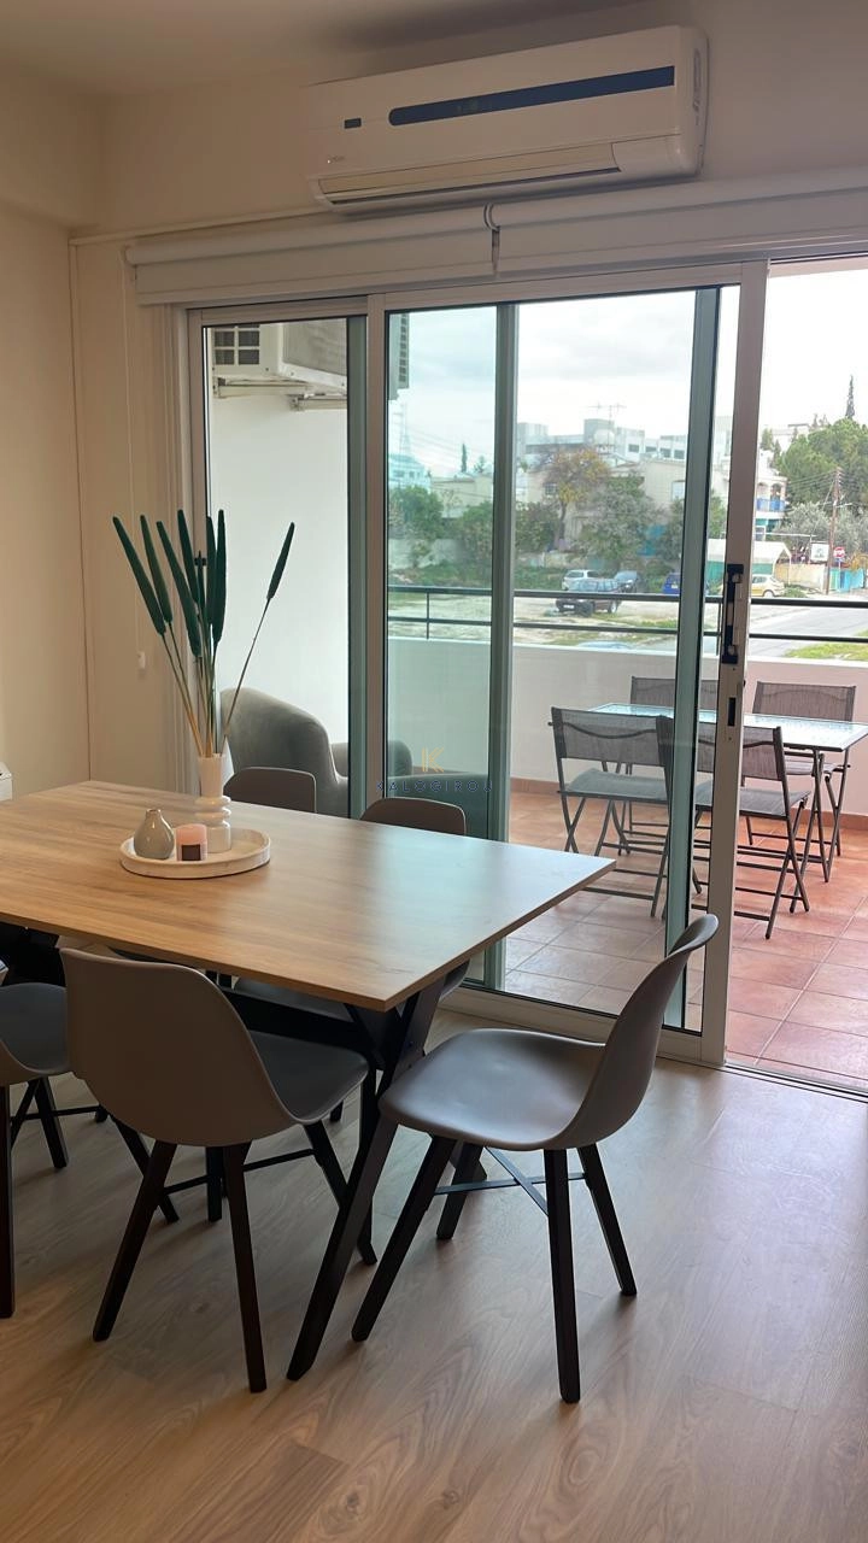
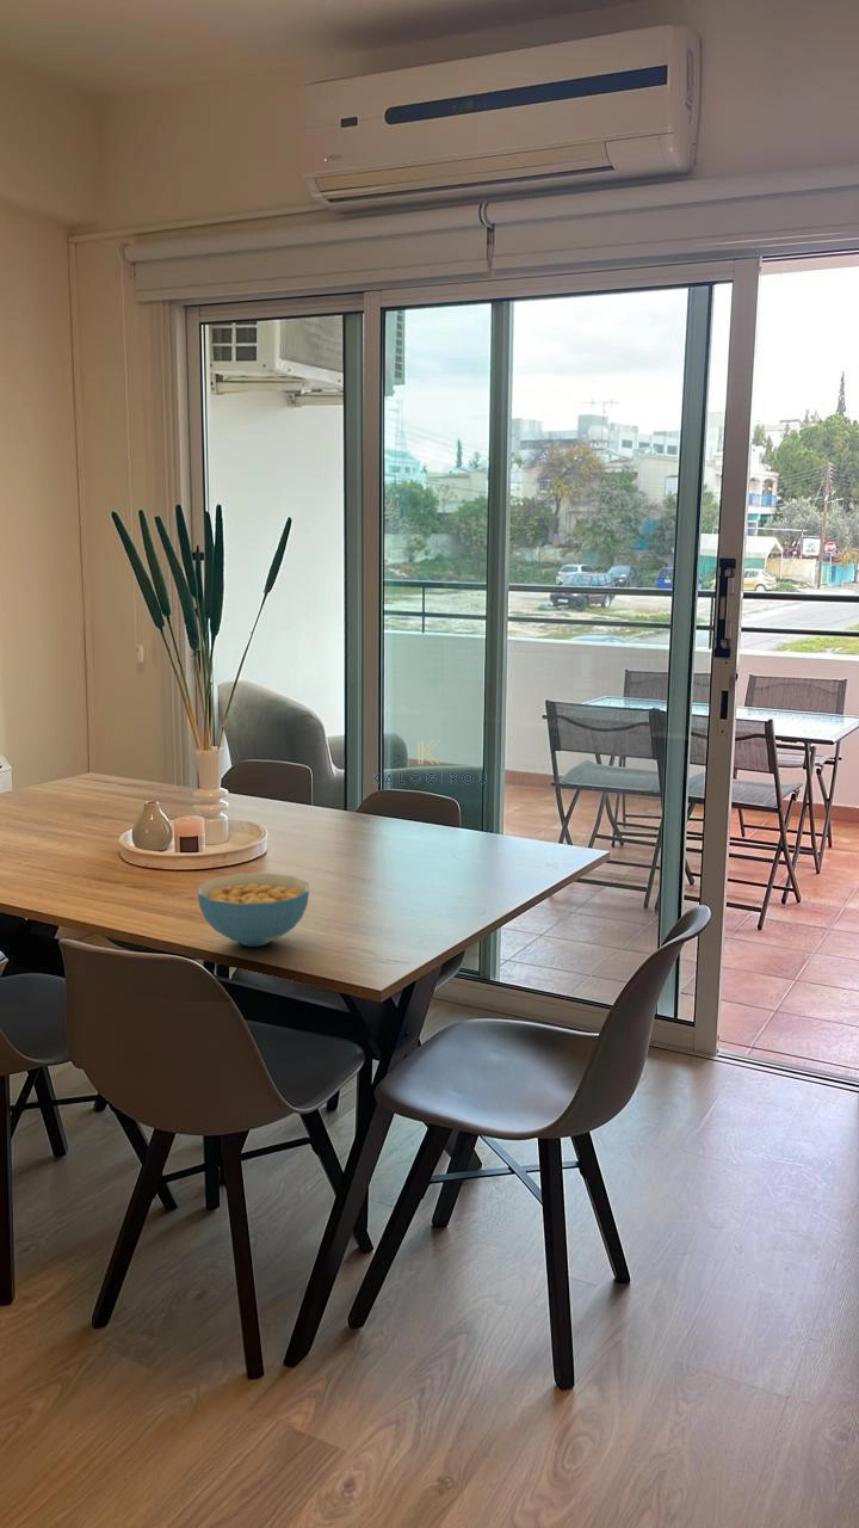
+ cereal bowl (254, 913)
